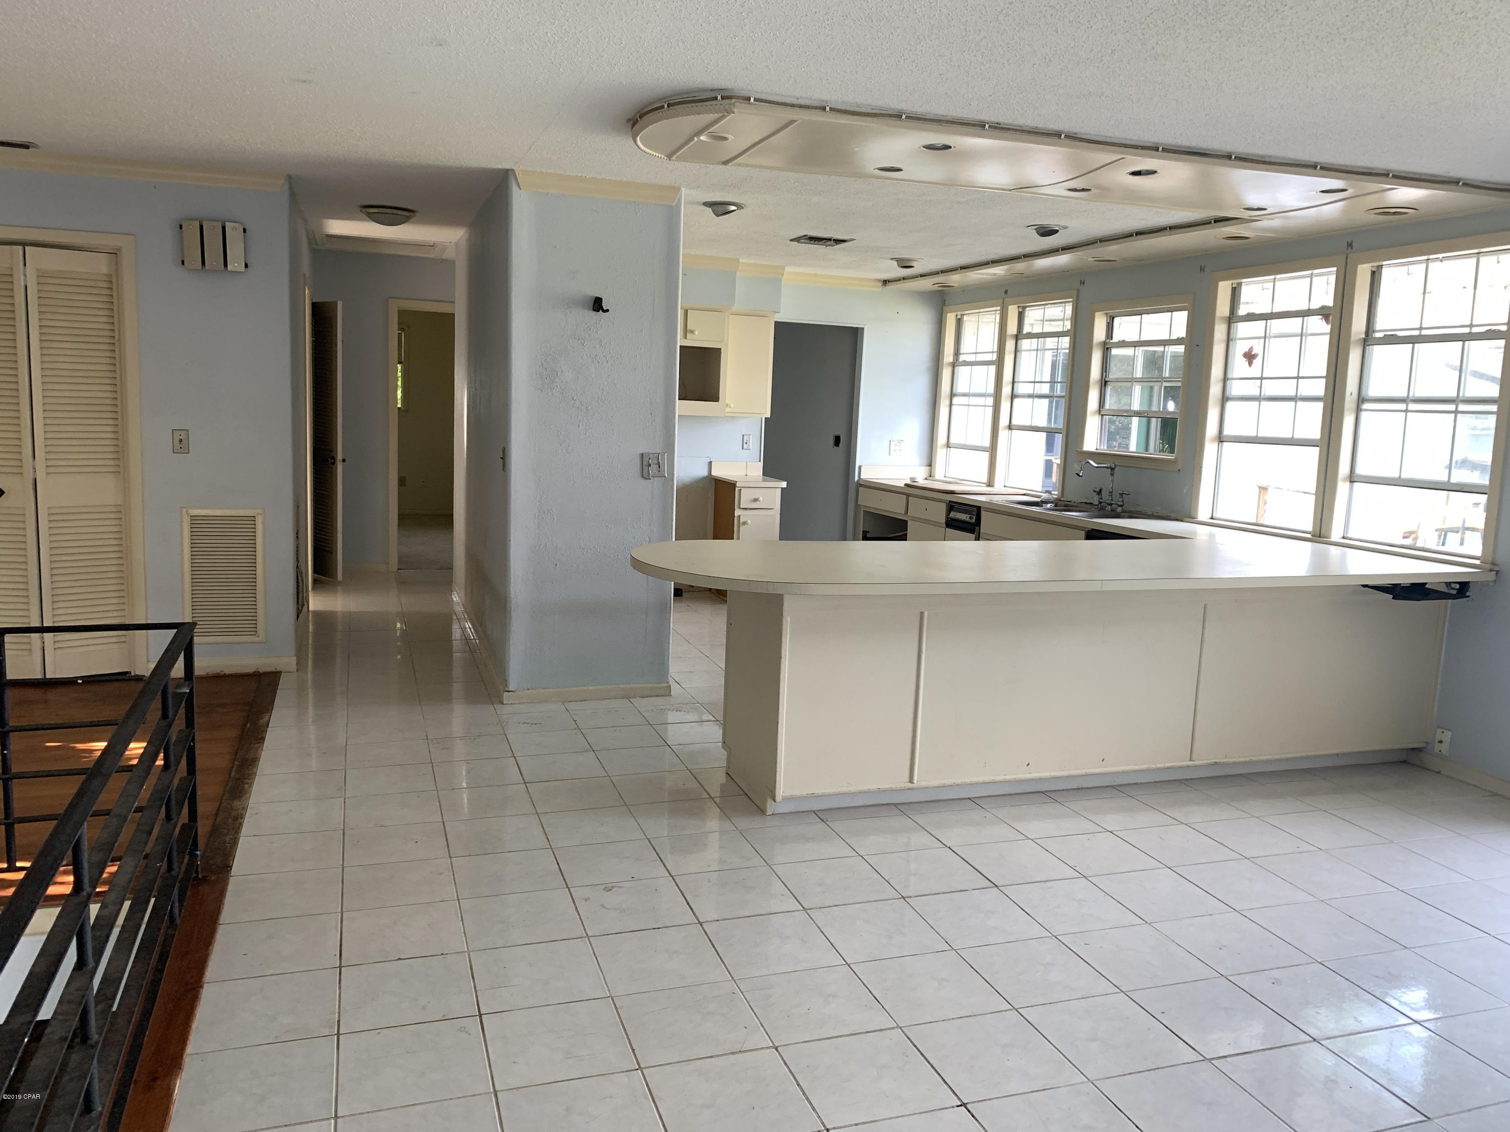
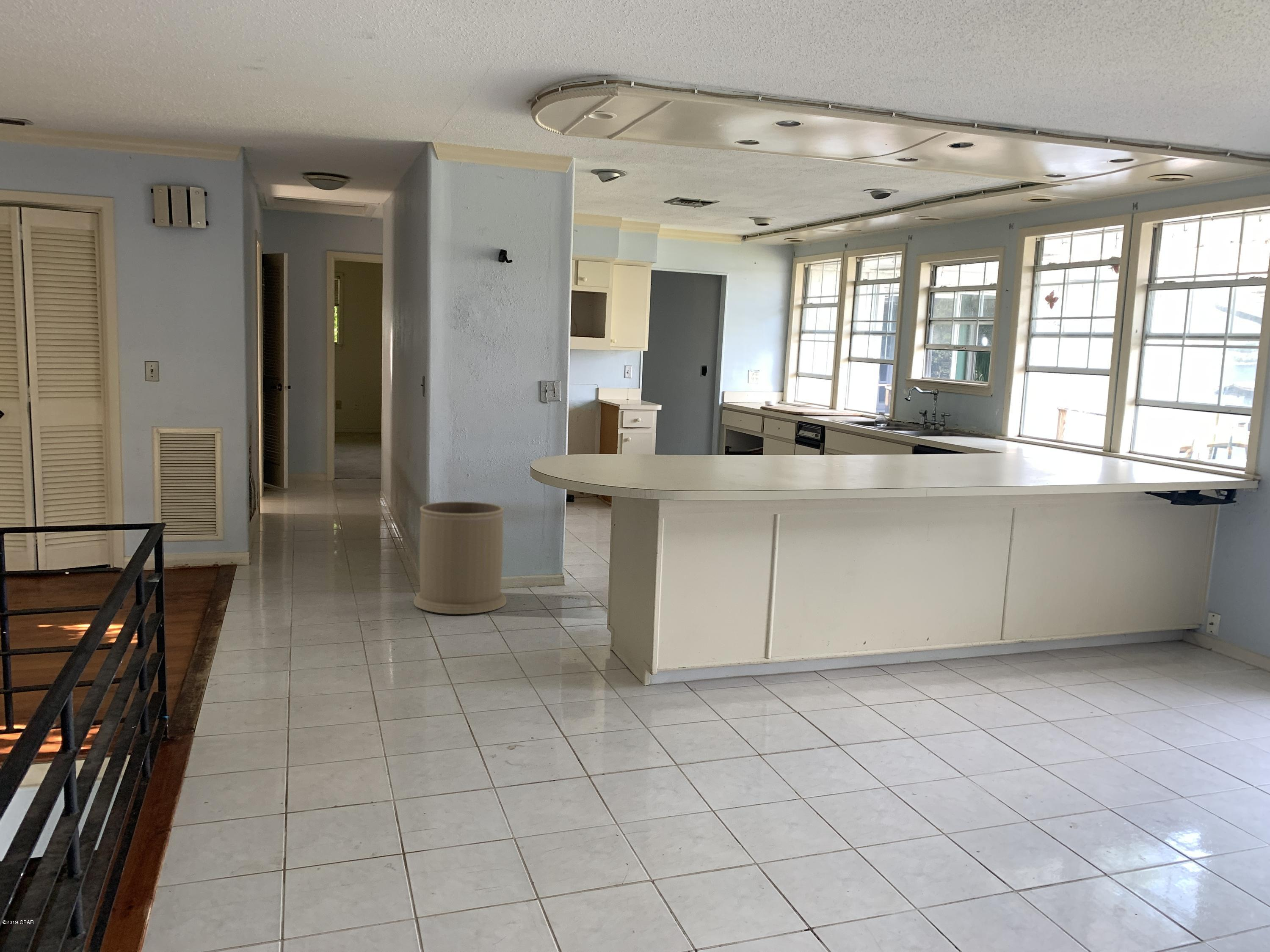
+ trash can (461, 555)
